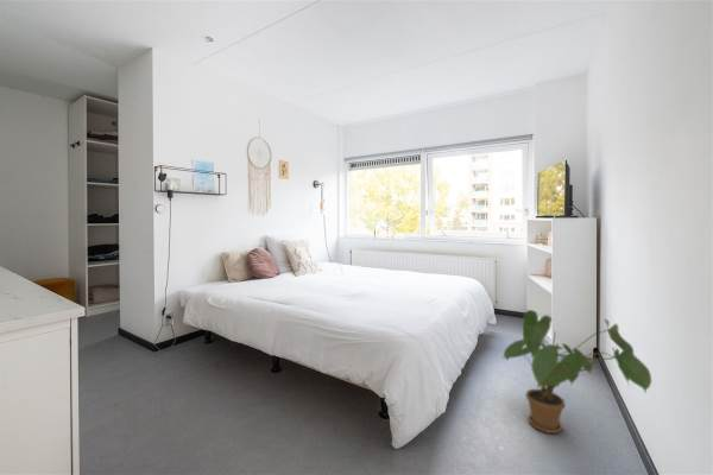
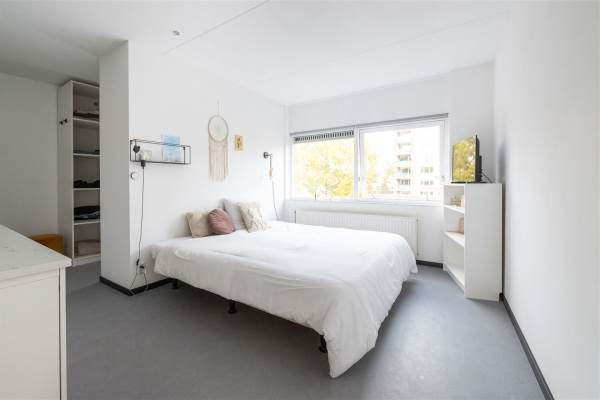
- house plant (563, 374)
